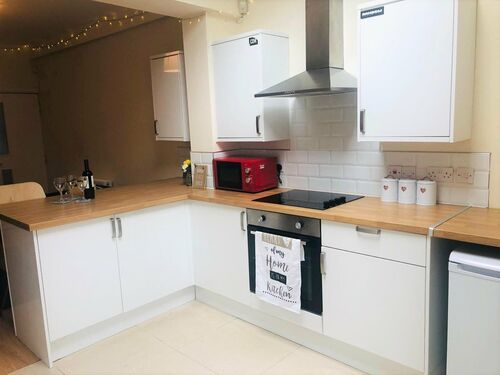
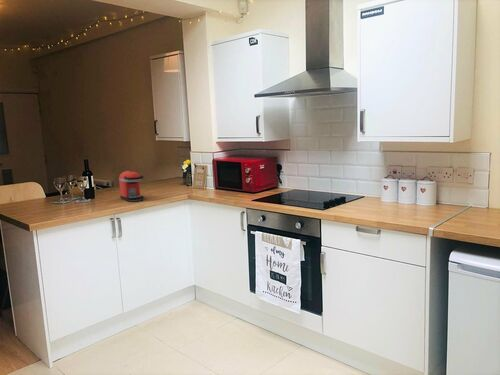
+ coffee maker (131, 185)
